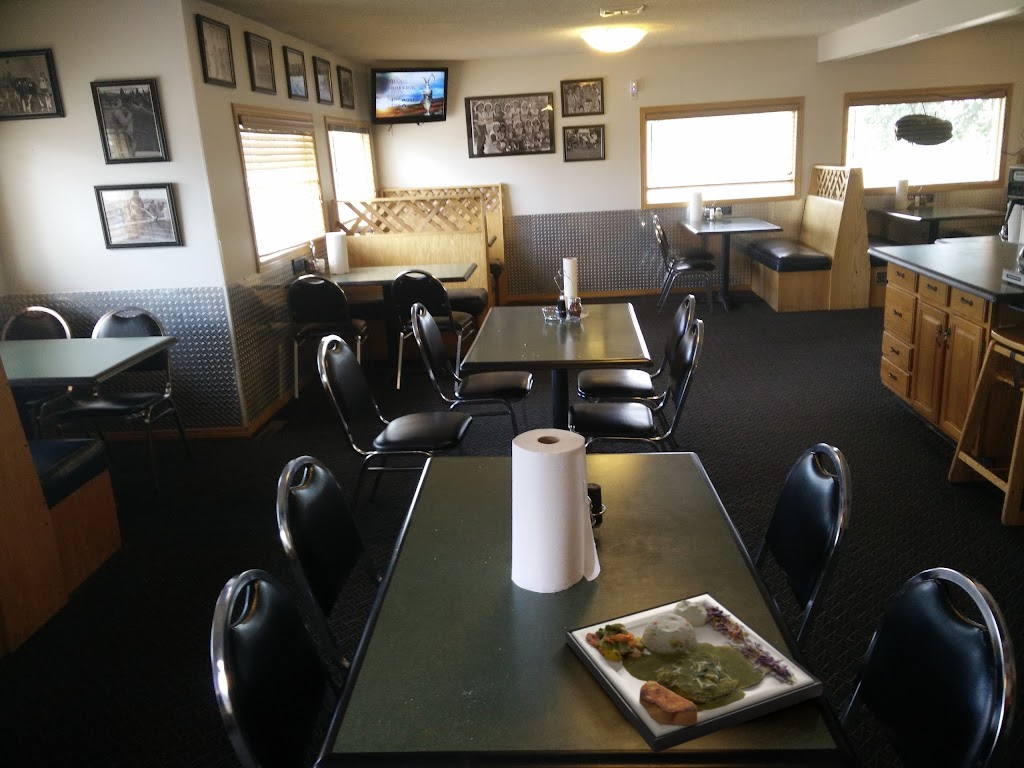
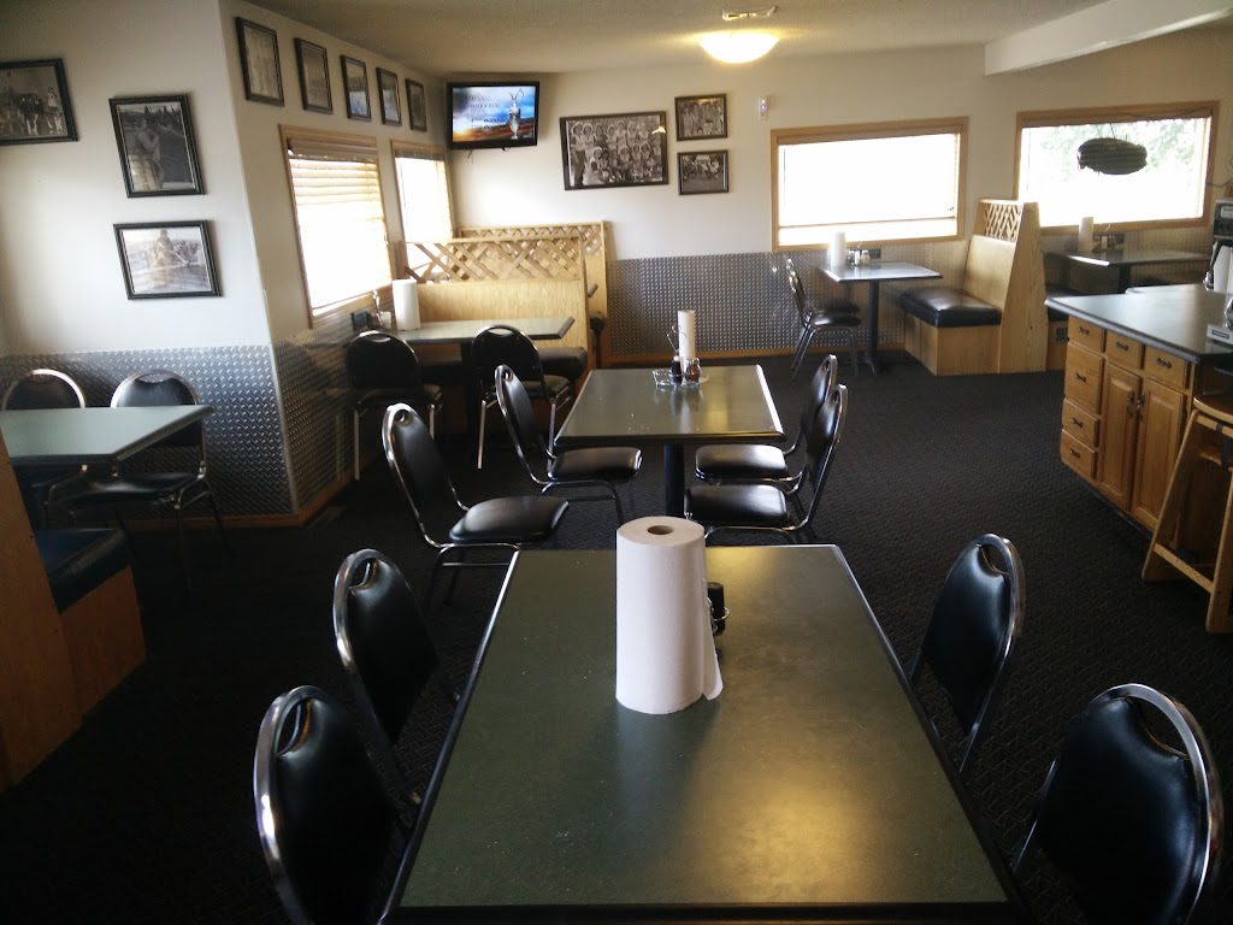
- dinner plate (685, 652)
